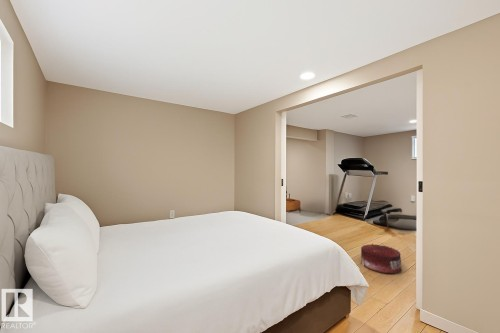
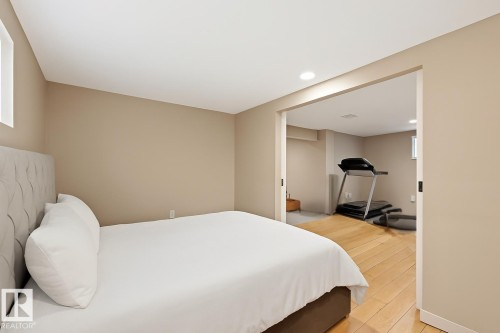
- pouf (380, 256)
